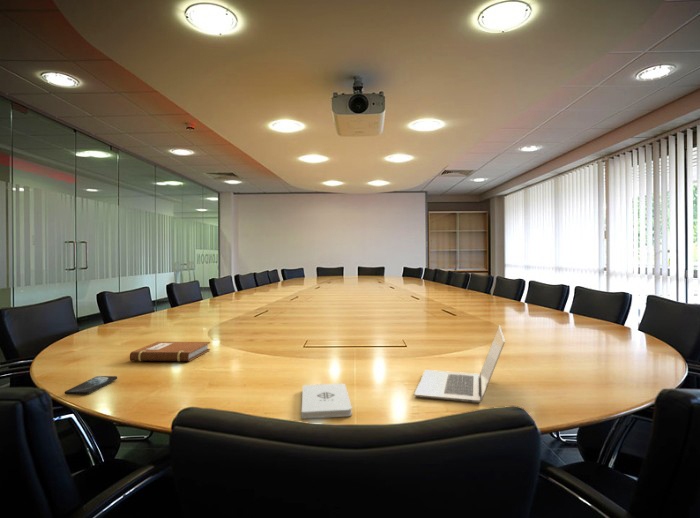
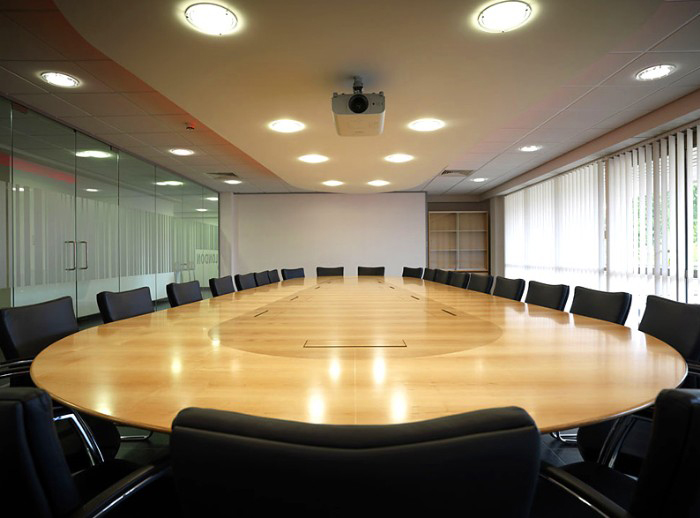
- notebook (170, 351)
- smartphone (92, 384)
- laptop (459, 372)
- notepad (325, 399)
